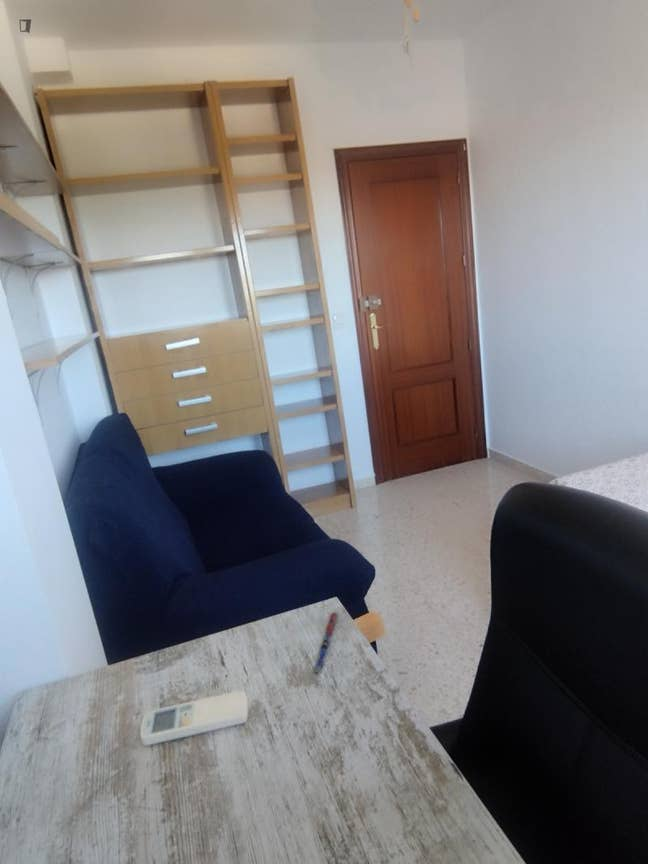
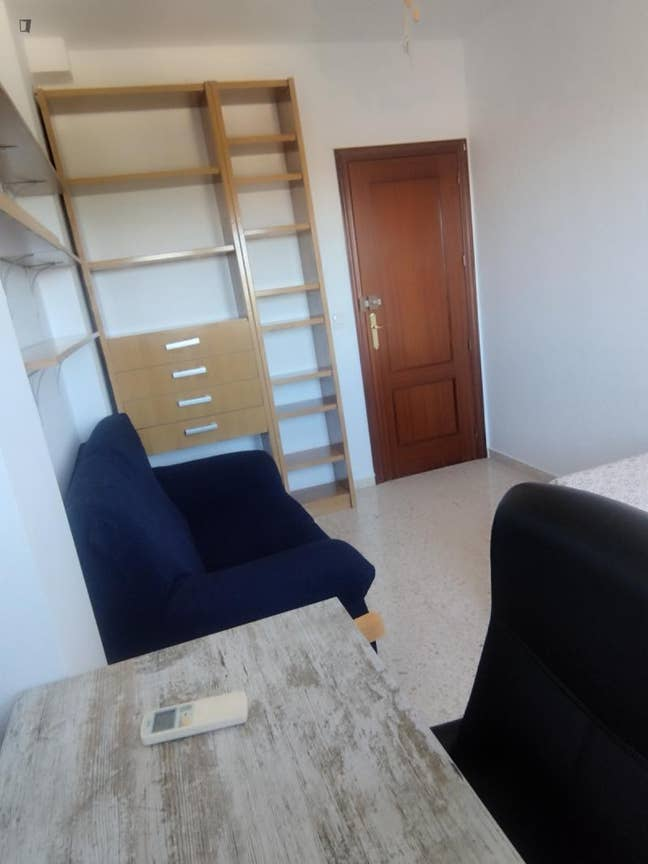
- pen (326, 640)
